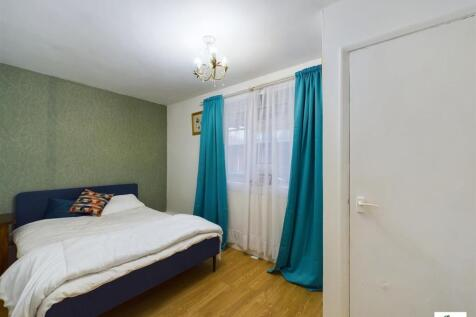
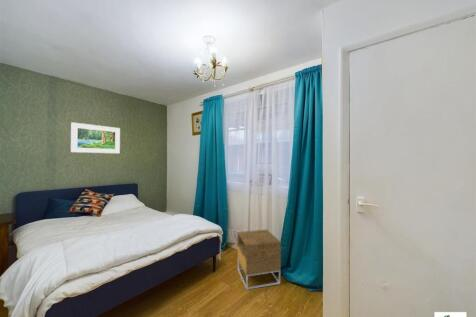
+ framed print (97, 139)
+ nightstand (257, 256)
